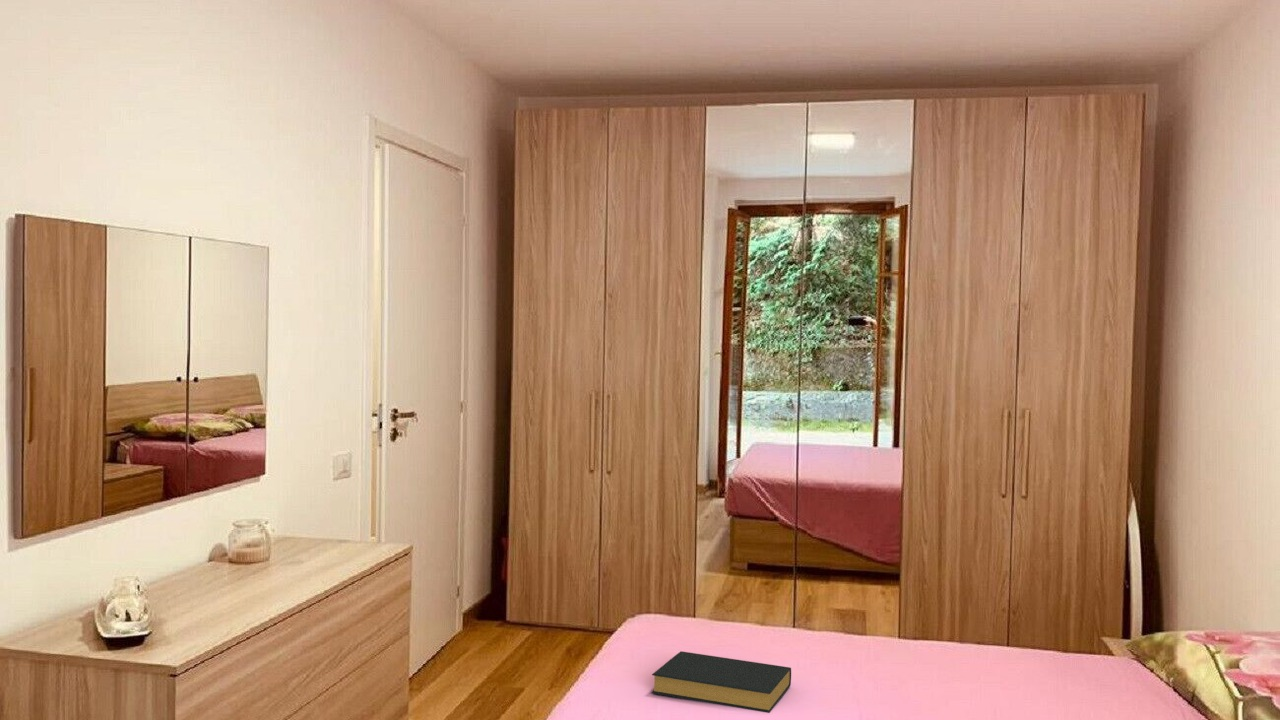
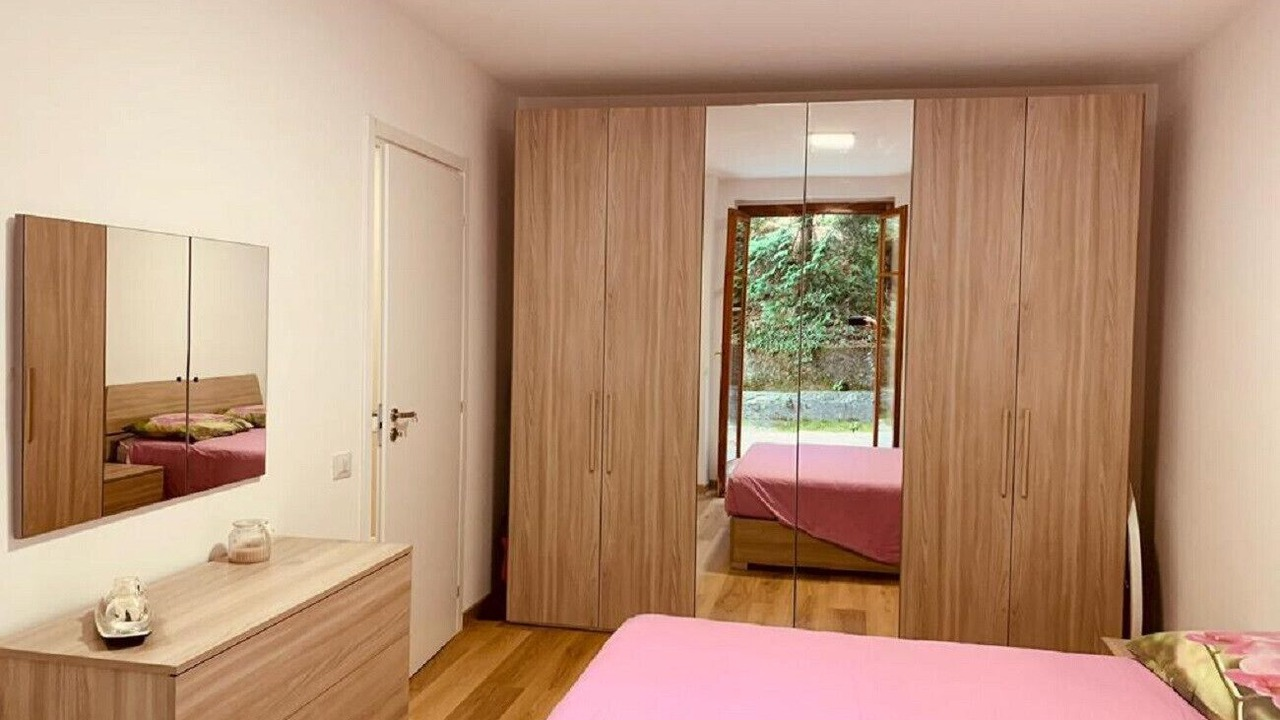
- hardback book (722, 679)
